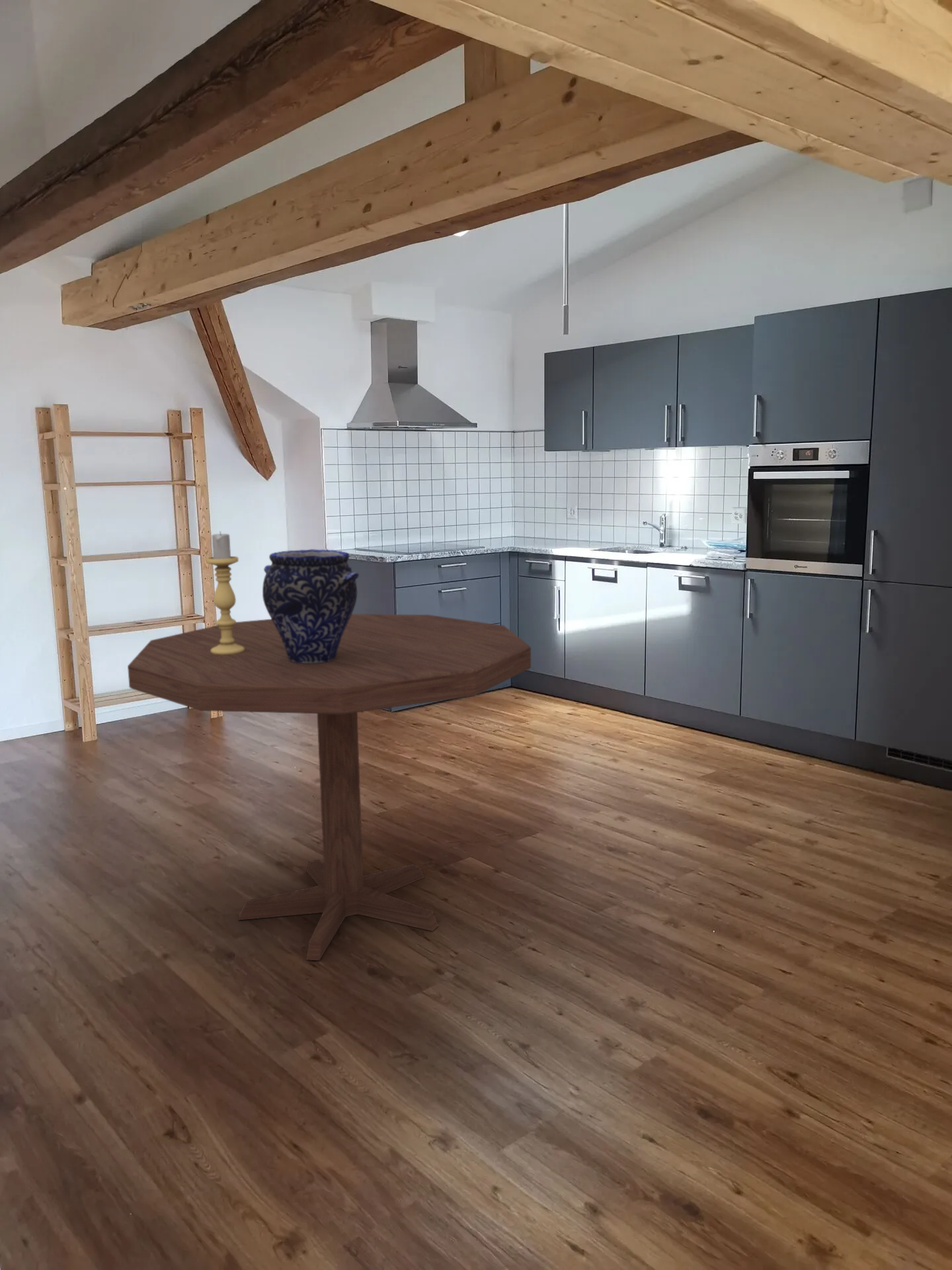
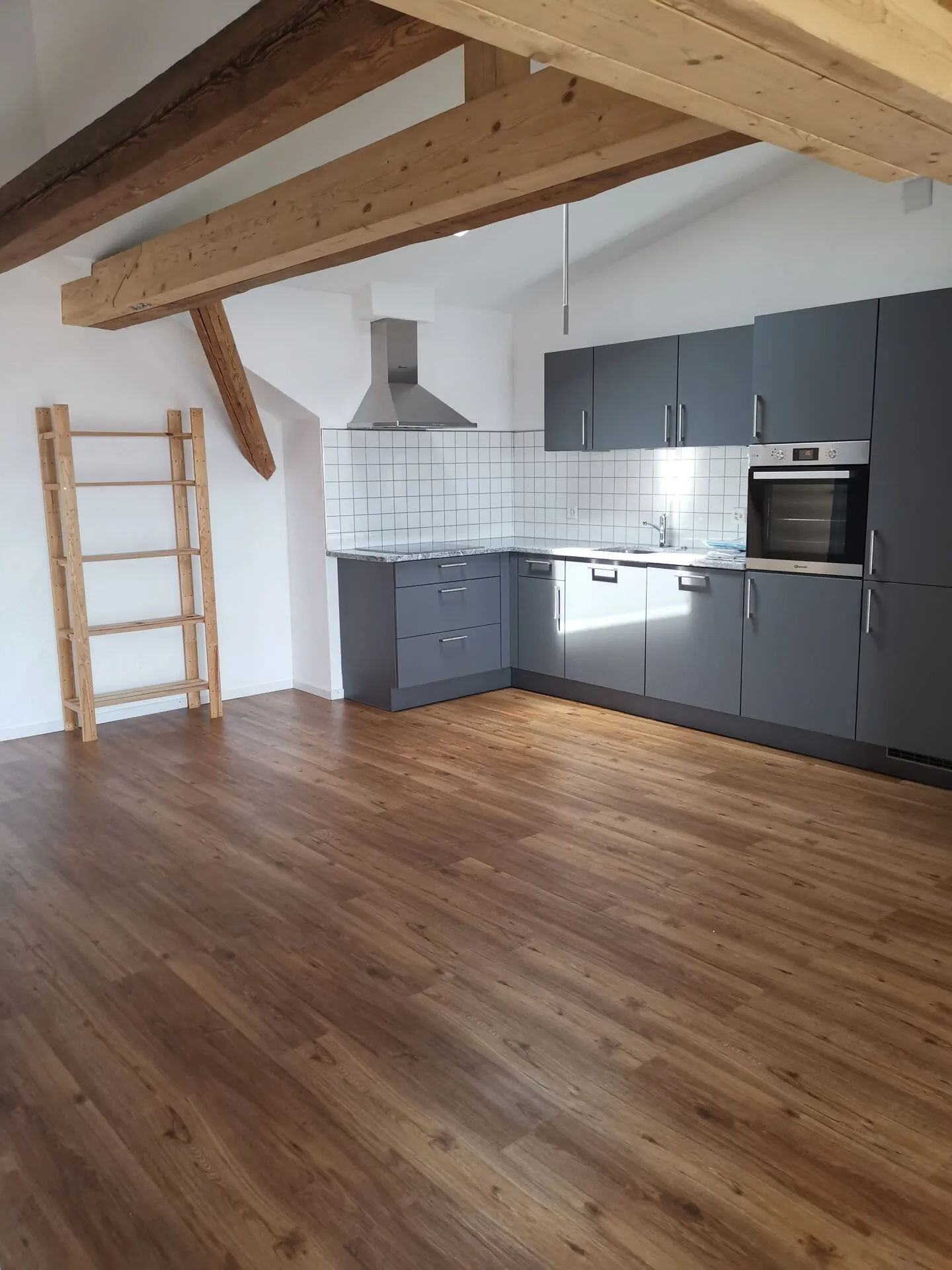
- dining table (339, 779)
- vase (311, 605)
- candle holder (224, 591)
